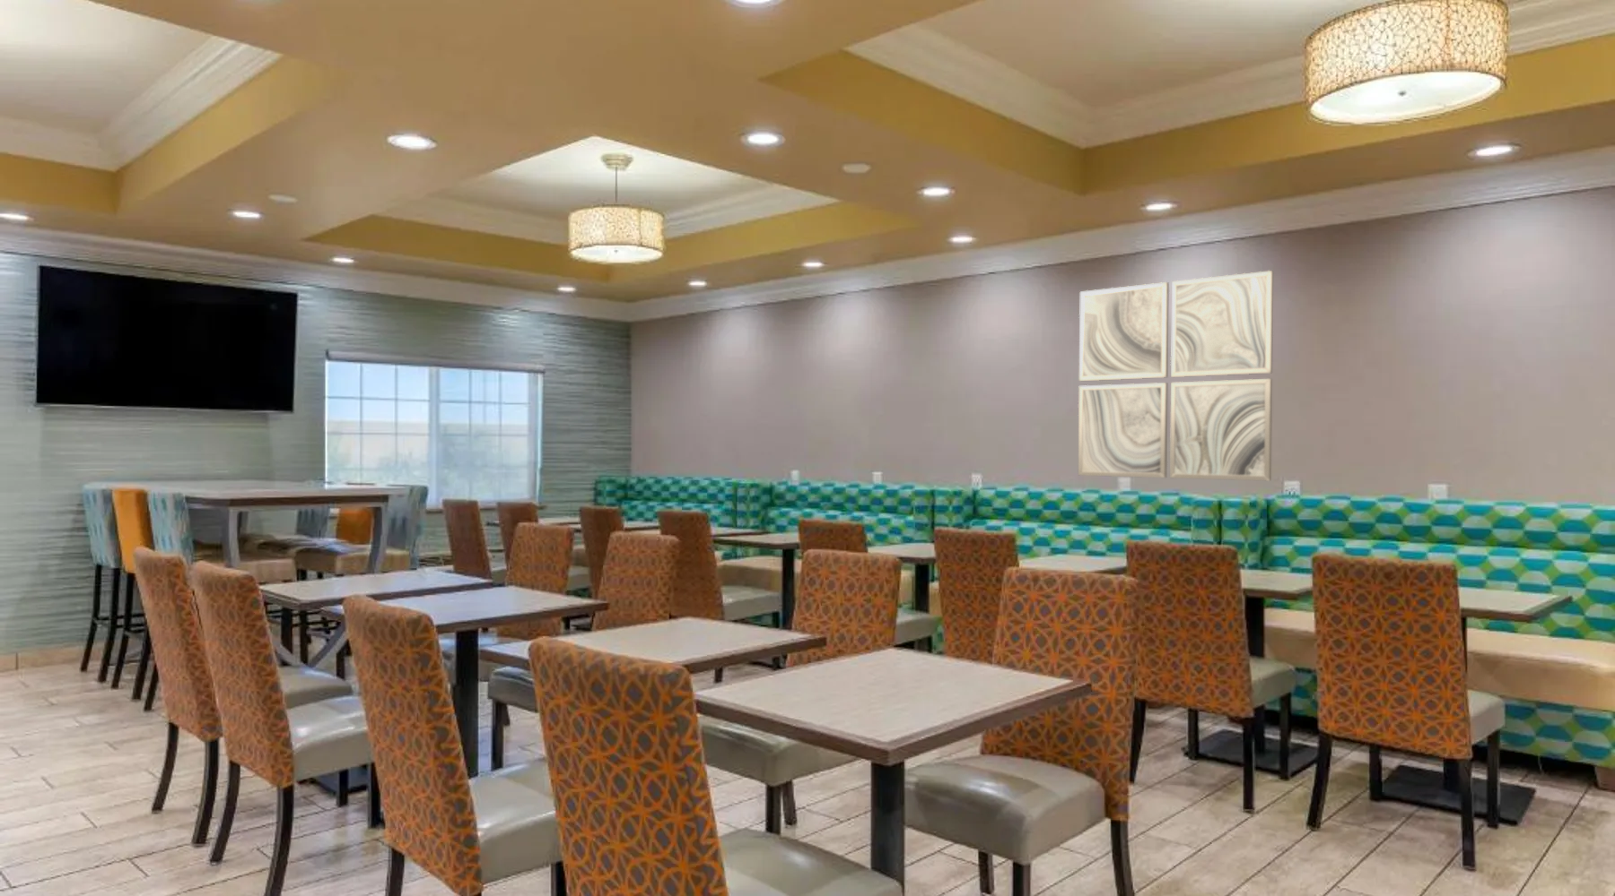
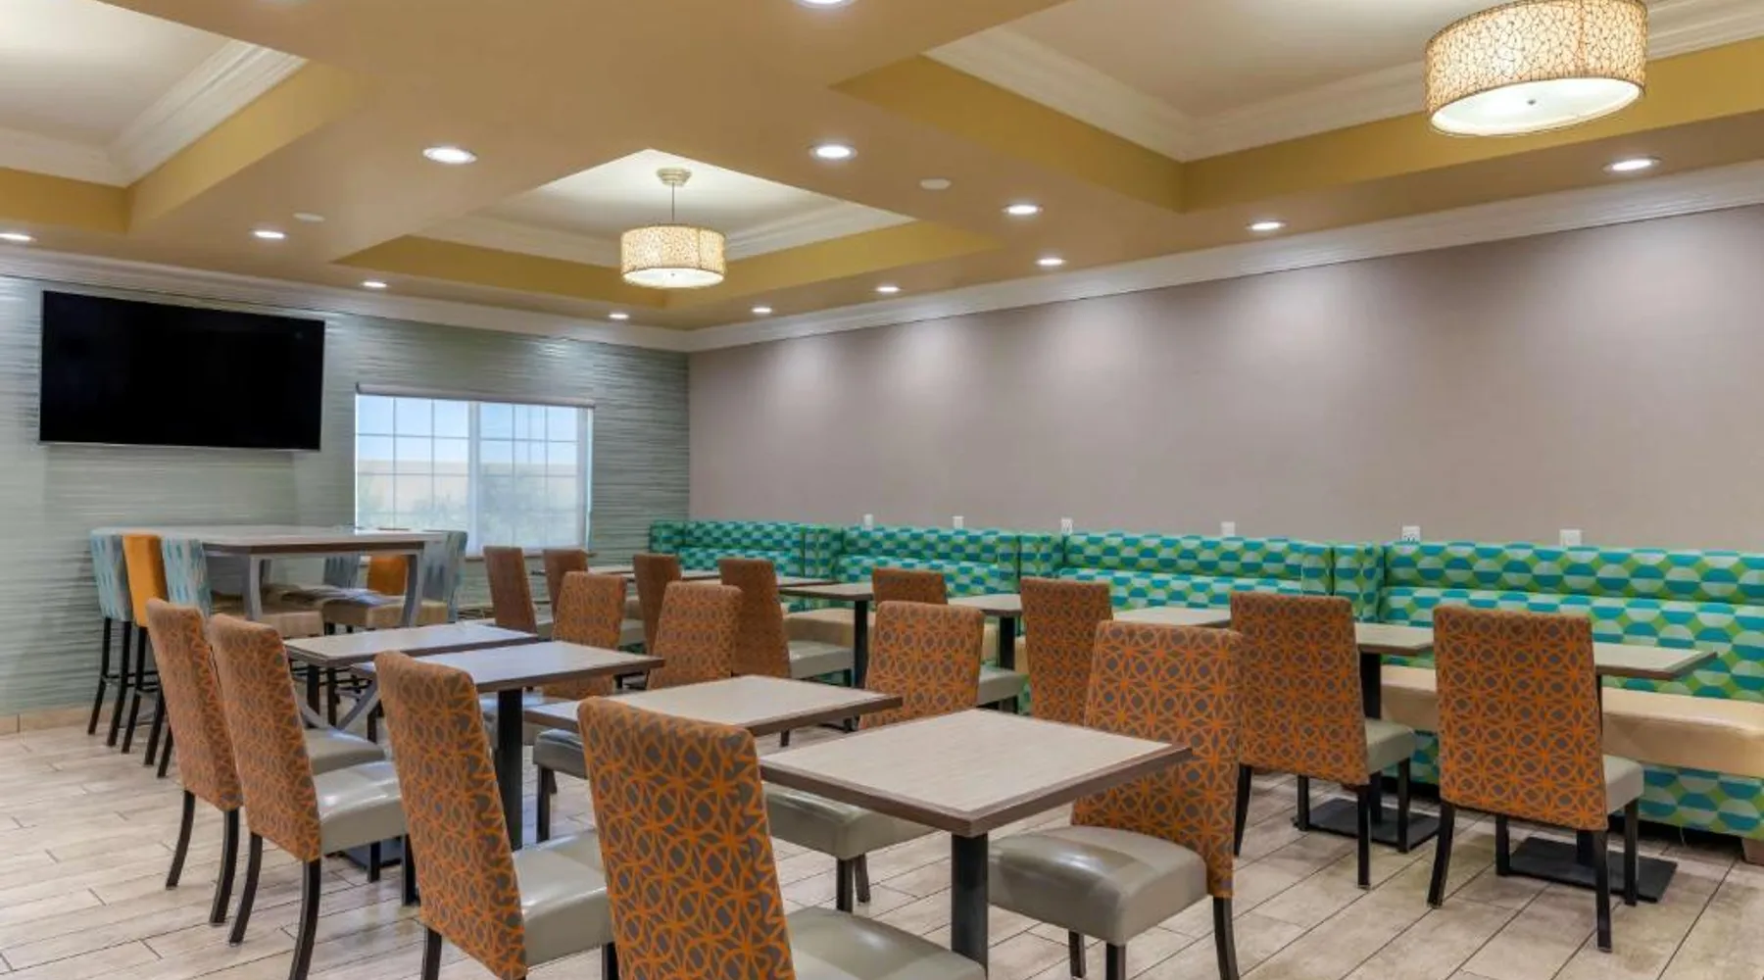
- wall art (1171, 383)
